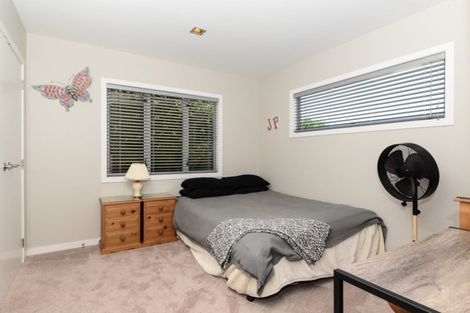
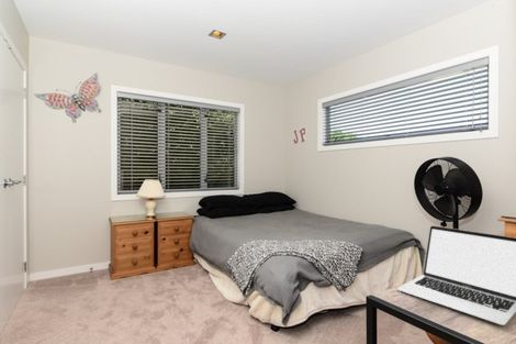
+ laptop (459, 266)
